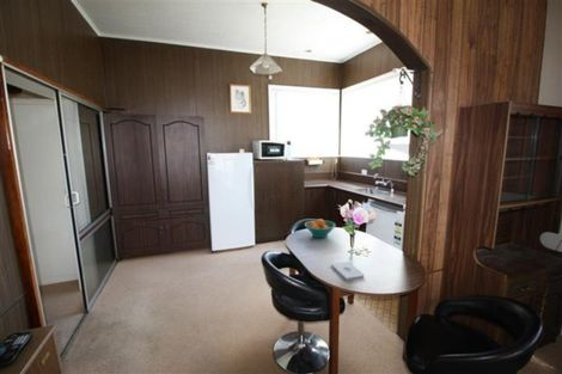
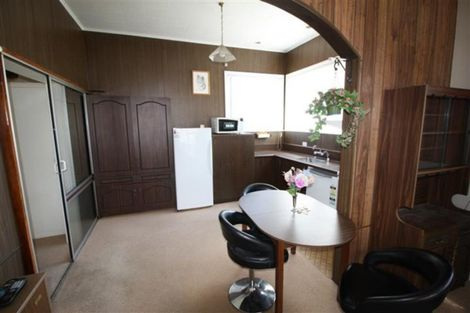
- notepad (347, 270)
- fruit bowl (319, 227)
